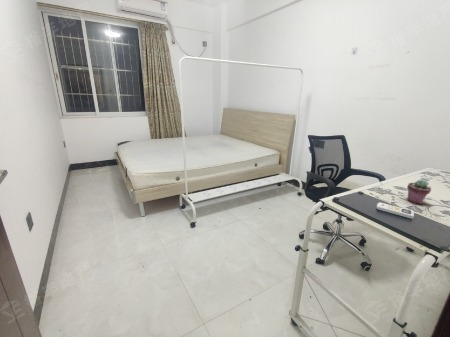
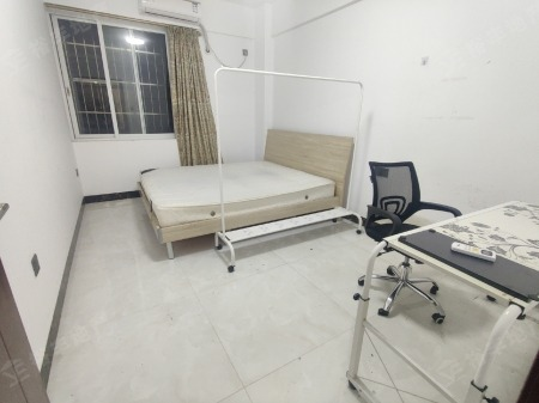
- potted succulent (418, 190)
